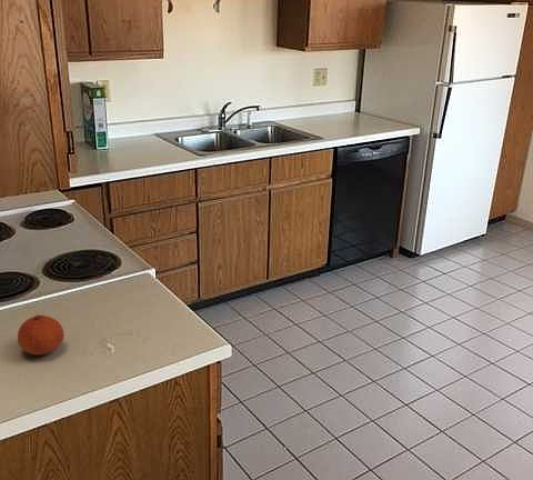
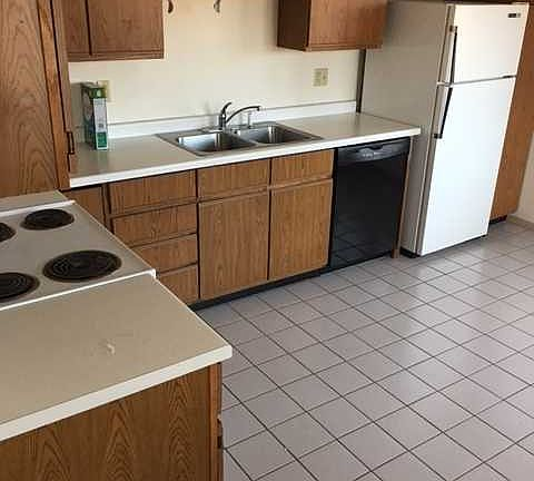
- fruit (40, 334)
